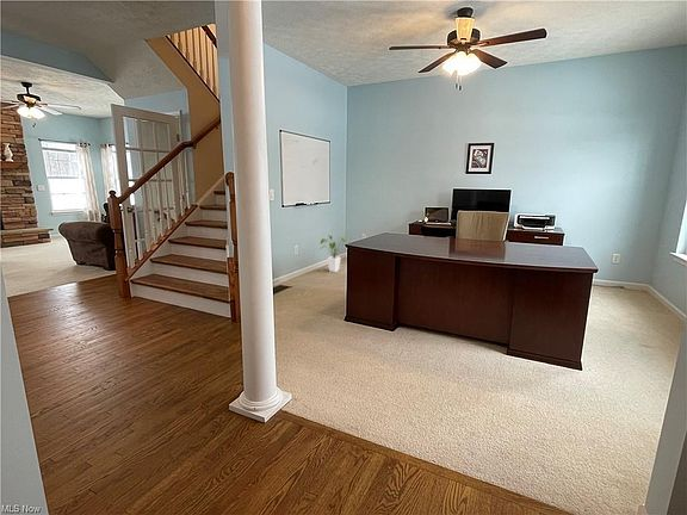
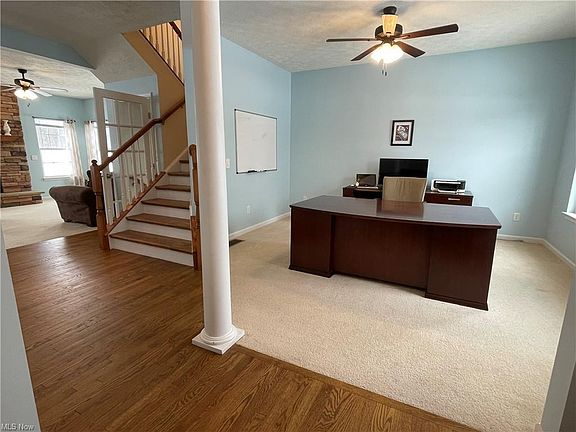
- house plant (334, 253)
